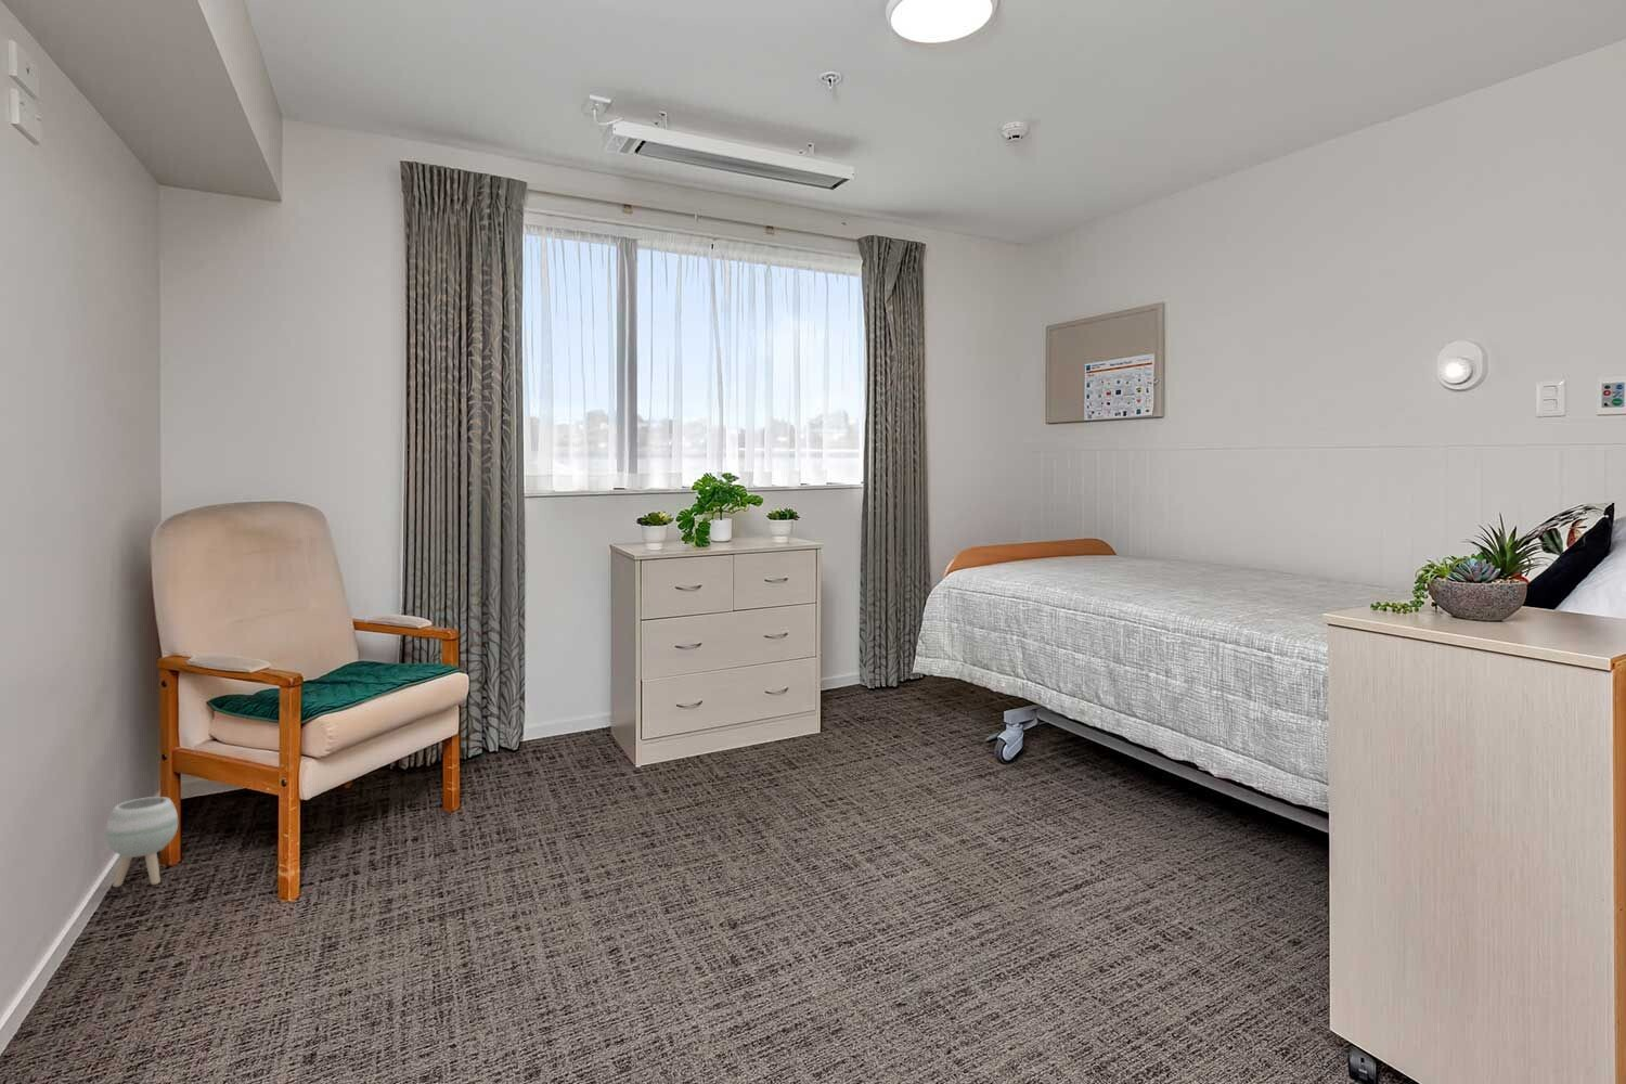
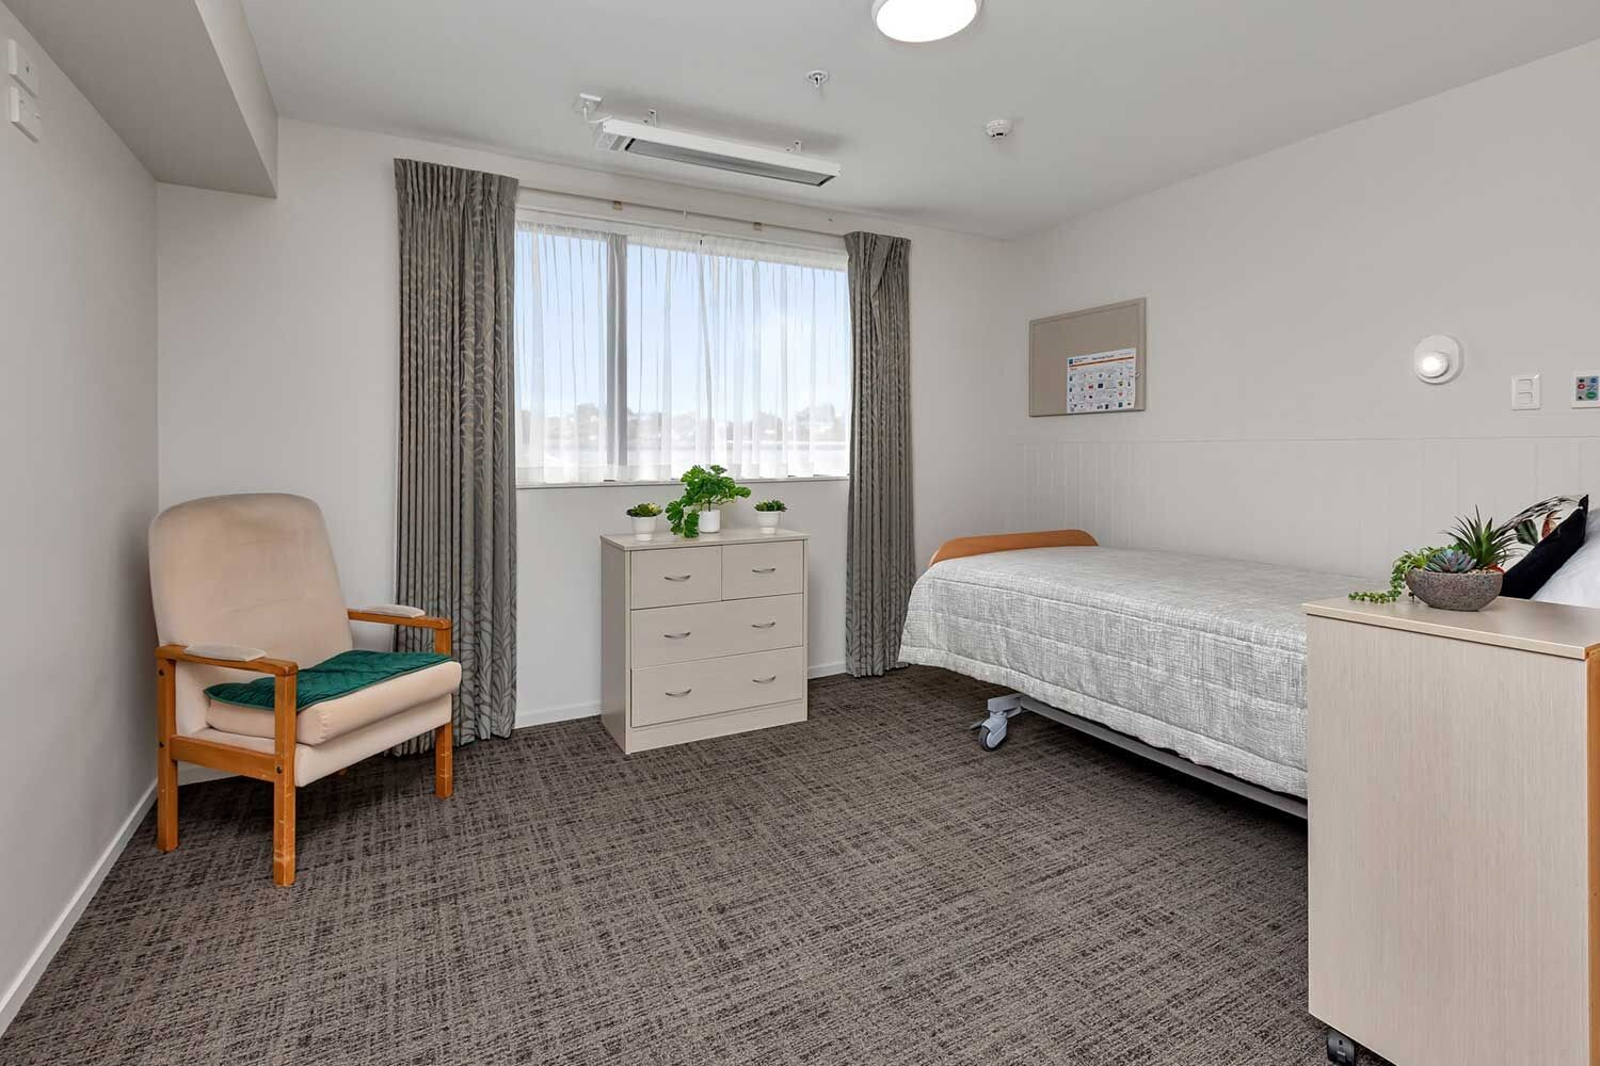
- planter (142, 842)
